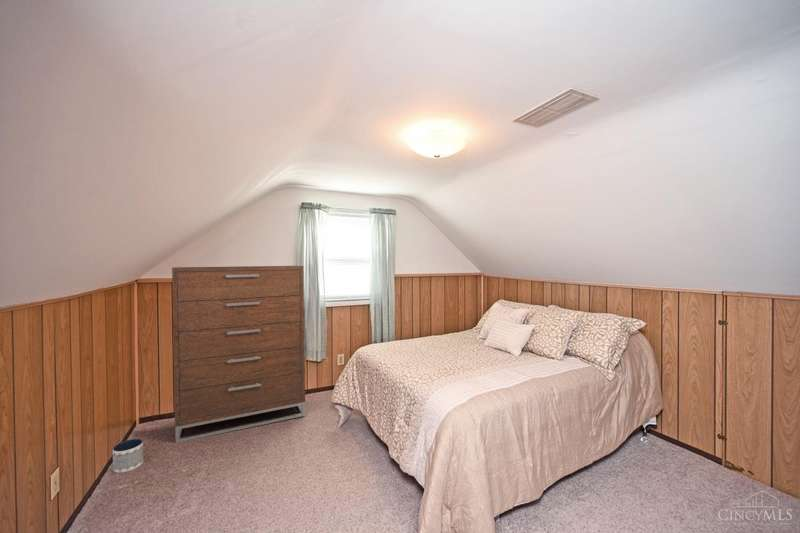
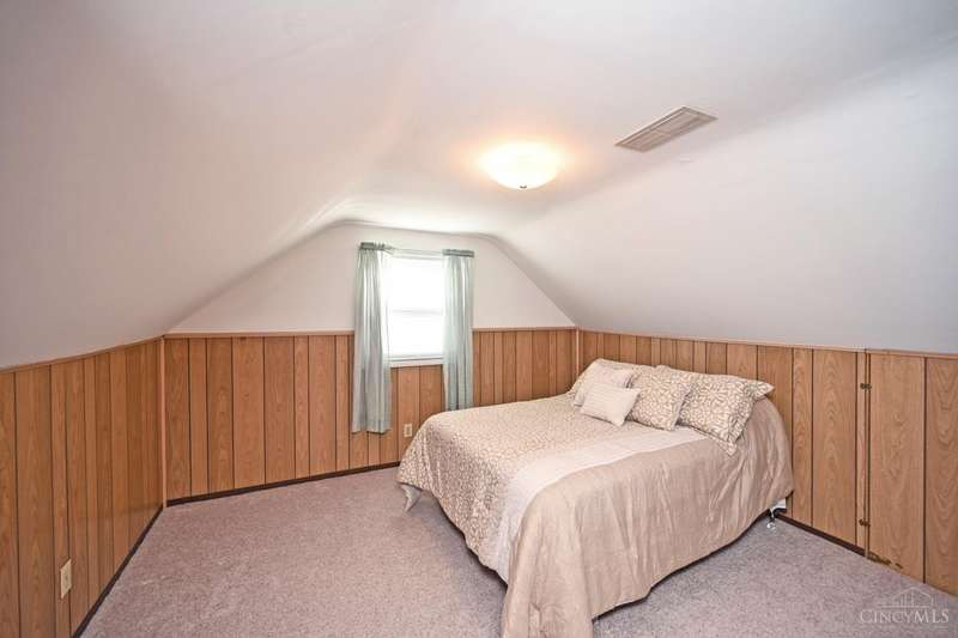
- planter (128, 455)
- dresser (242, 342)
